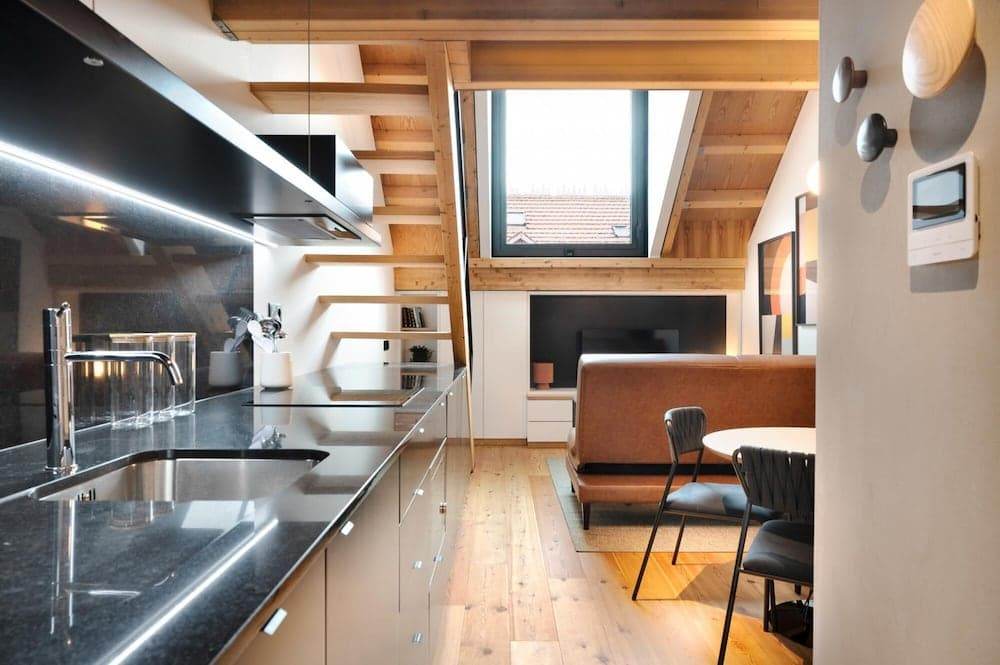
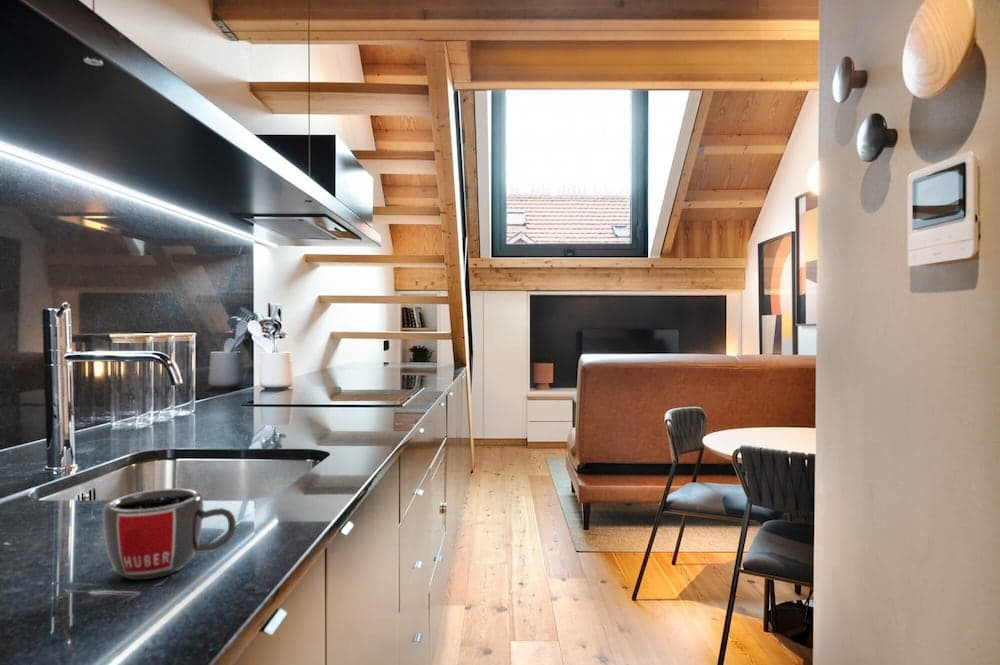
+ mug (172, 531)
